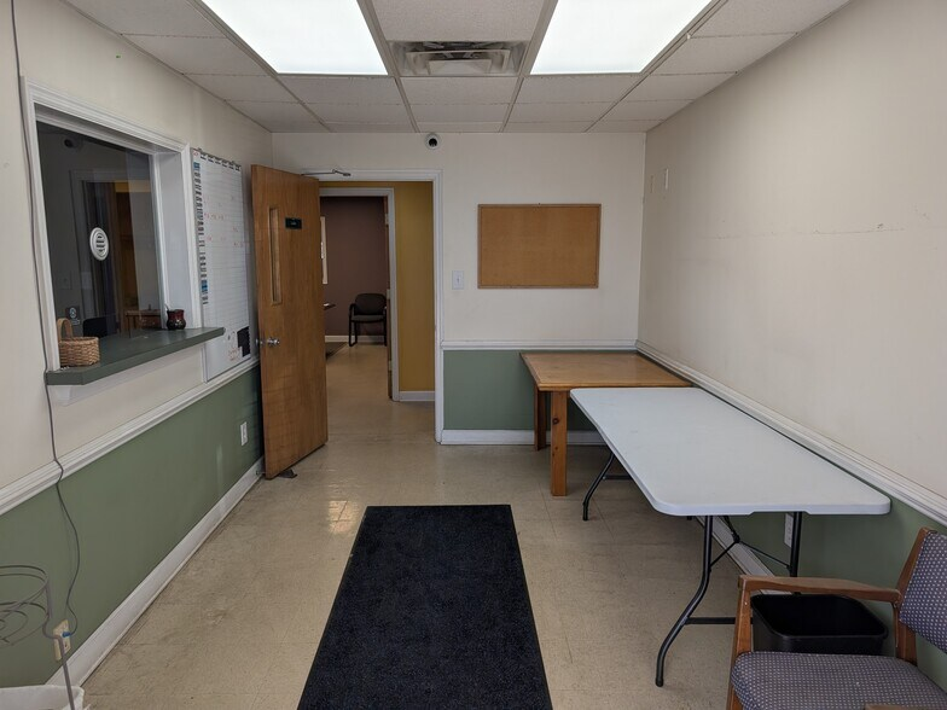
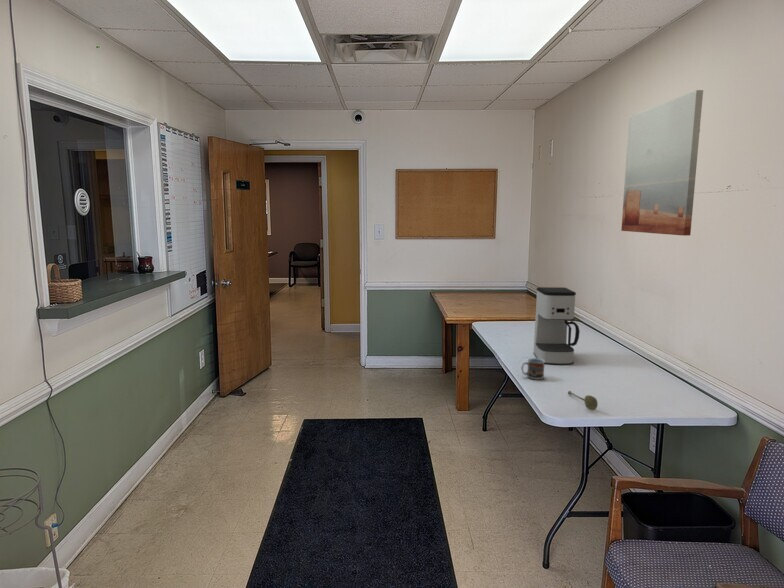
+ wall art (657, 170)
+ cup (532, 368)
+ soupspoon (580, 397)
+ coffee maker (558, 324)
